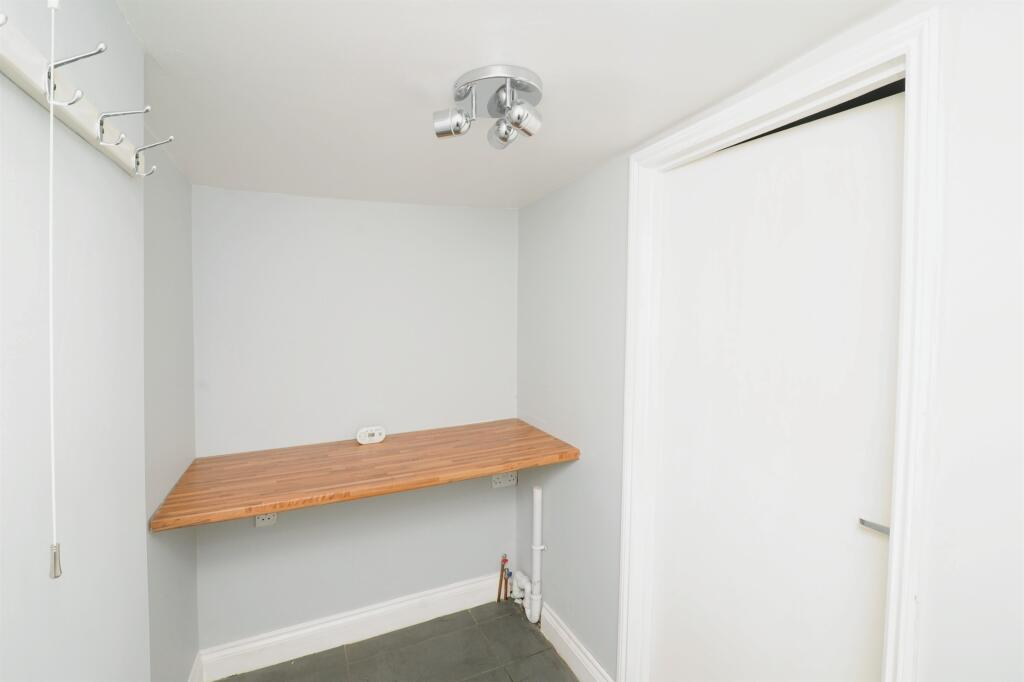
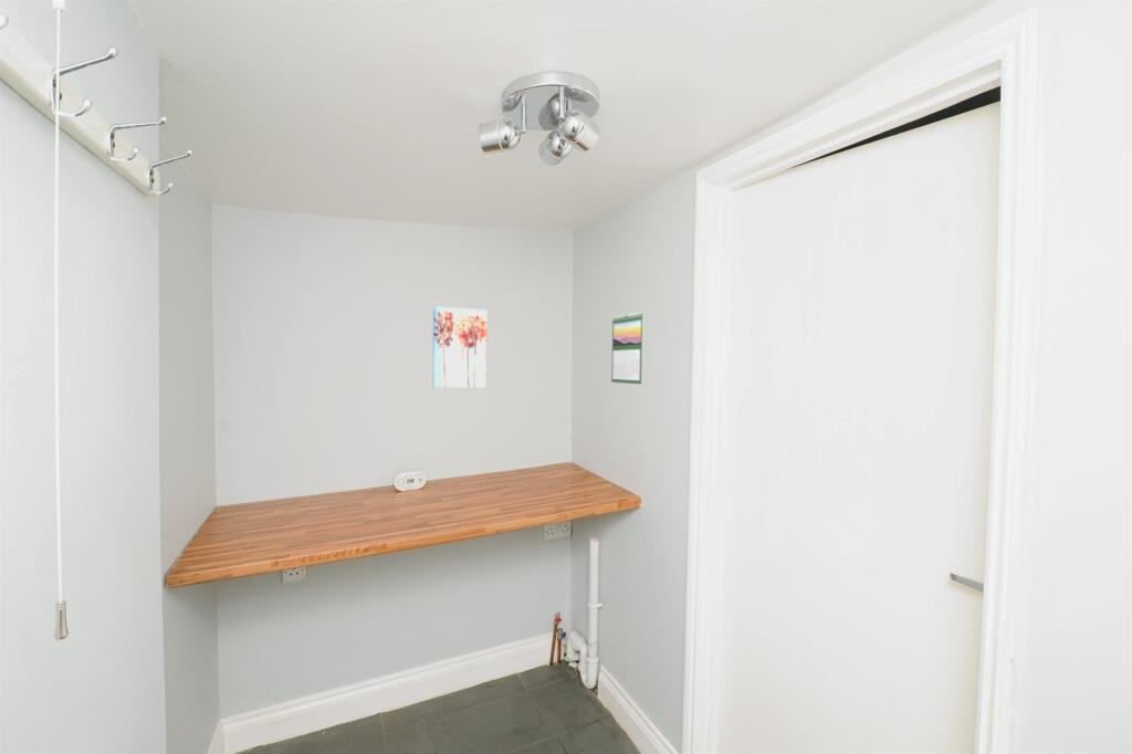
+ wall art (460, 347)
+ calendar (627, 347)
